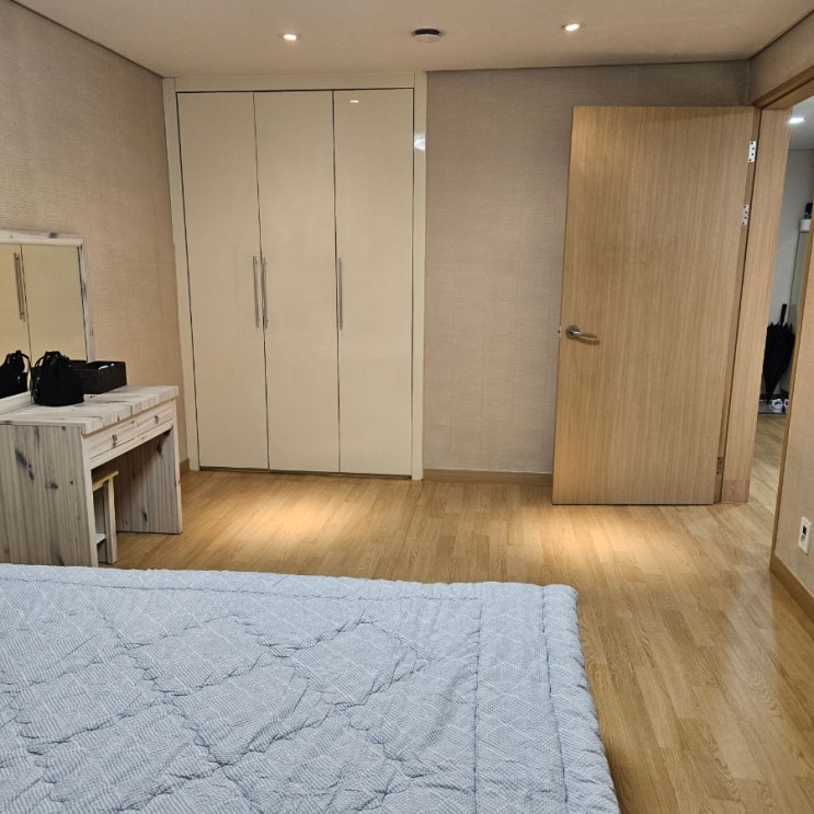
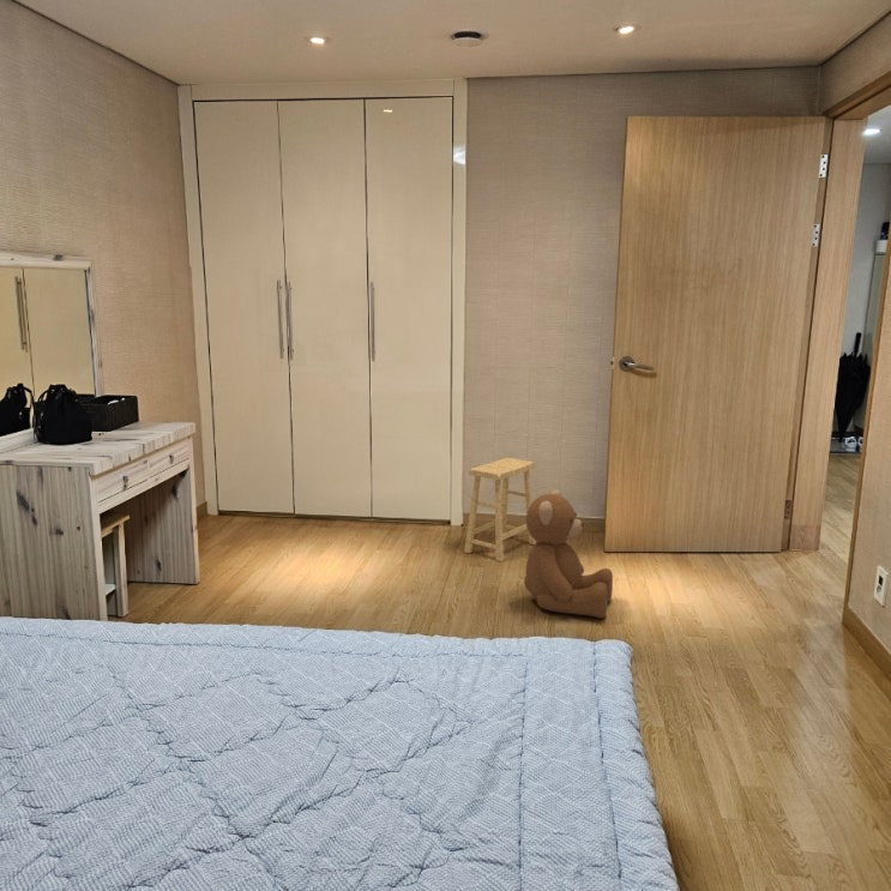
+ teddy bear (567, 550)
+ footstool (501, 506)
